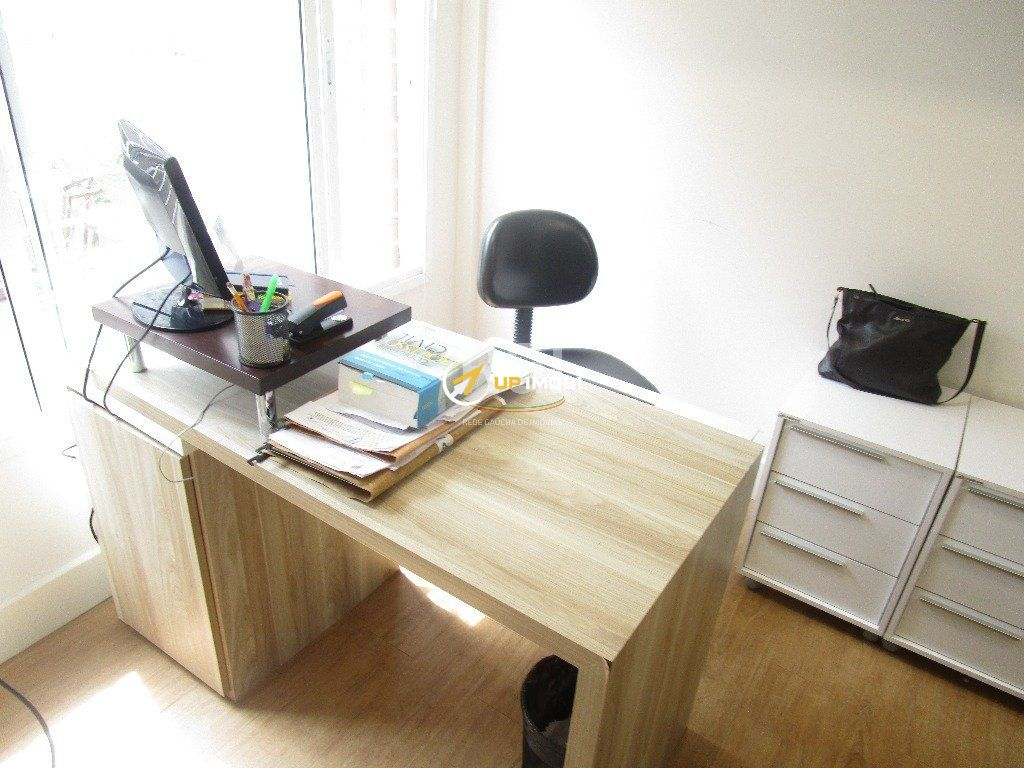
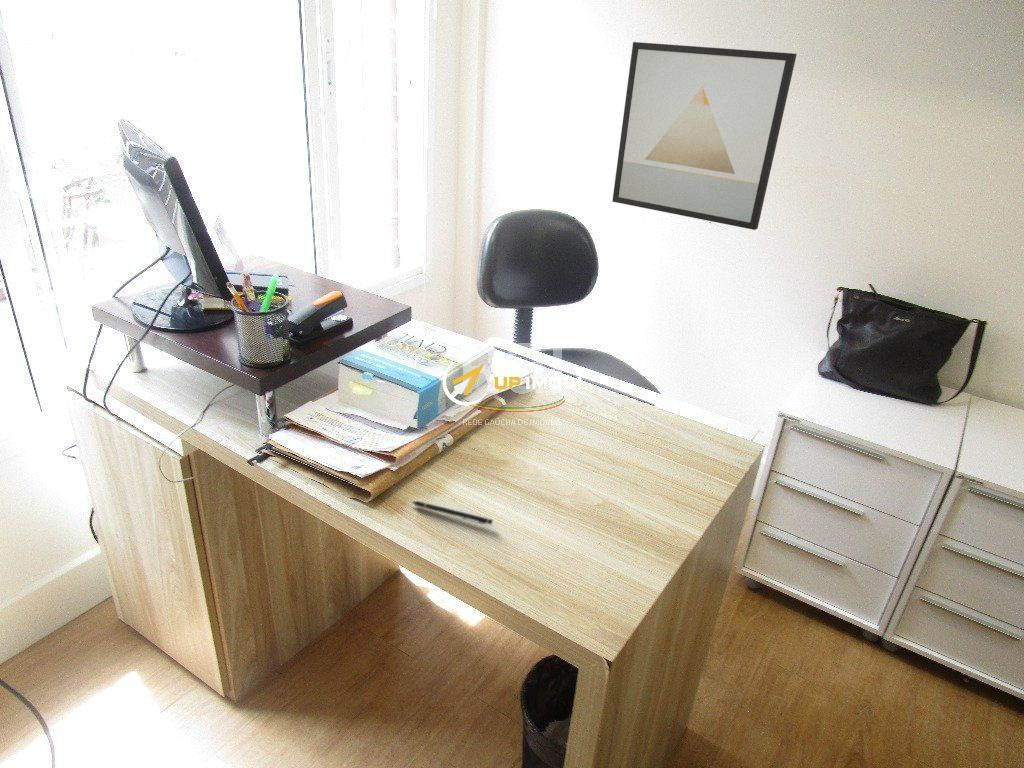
+ wall art (695, 135)
+ pen (450, 511)
